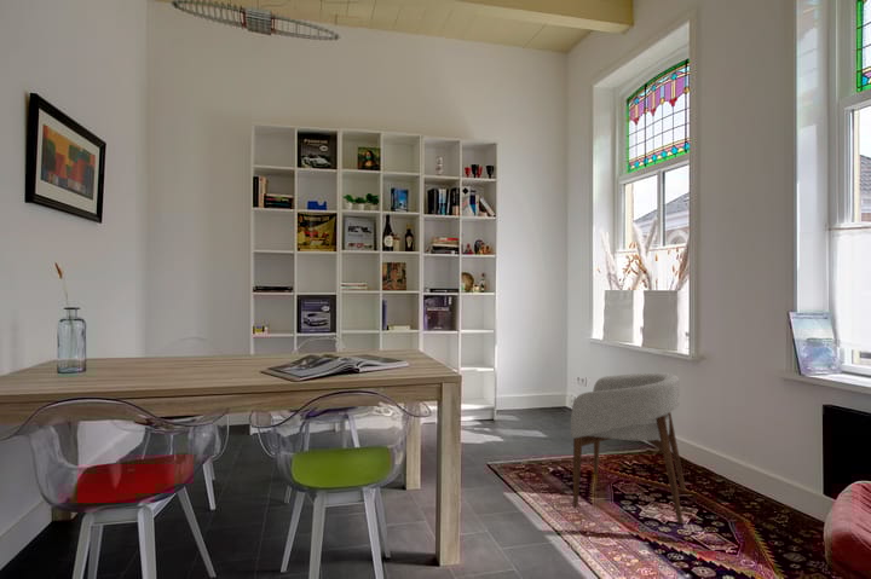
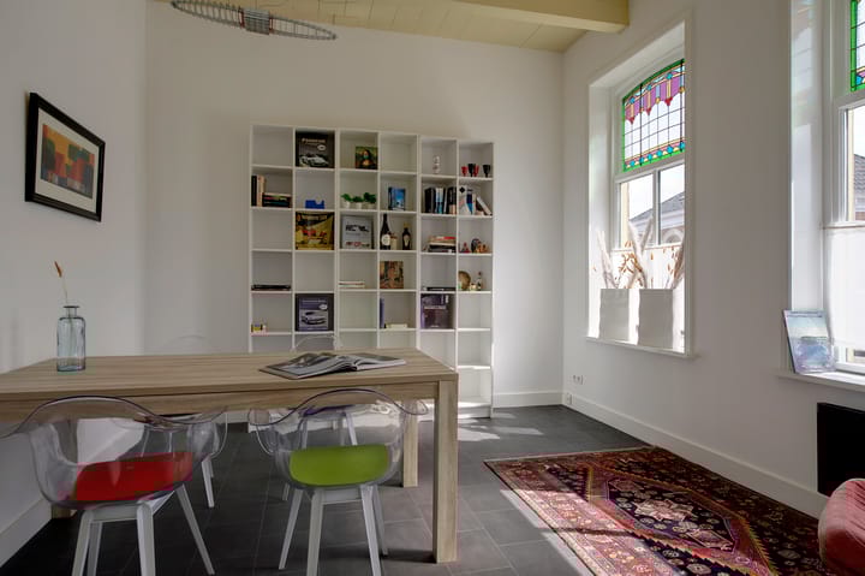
- armchair (624, 434)
